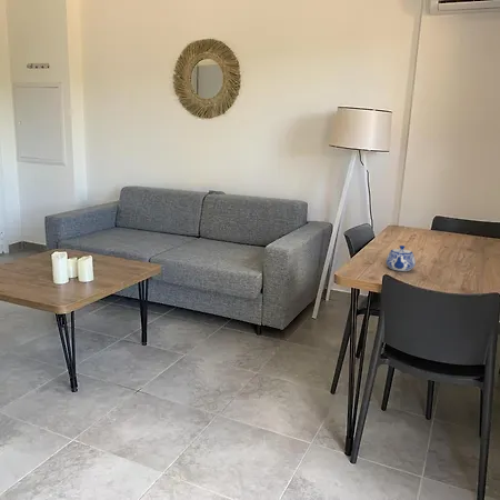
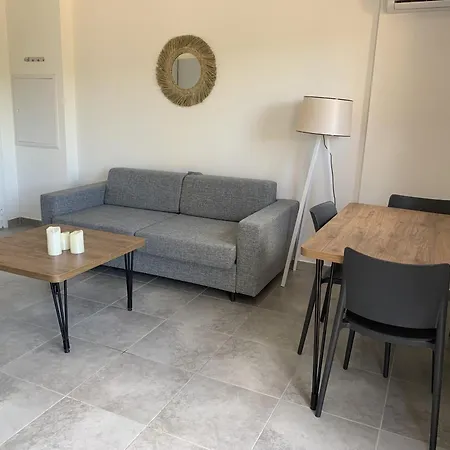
- teapot (400, 258)
